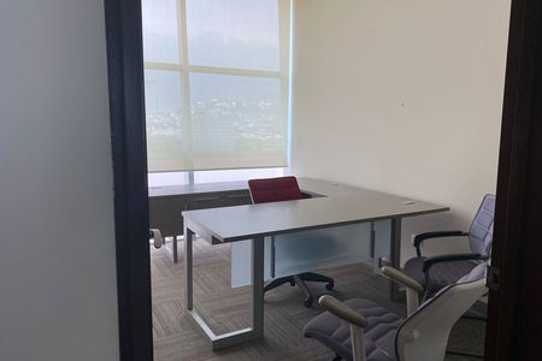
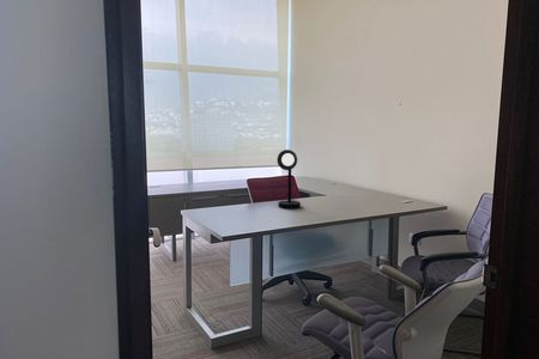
+ desk lamp (289, 178)
